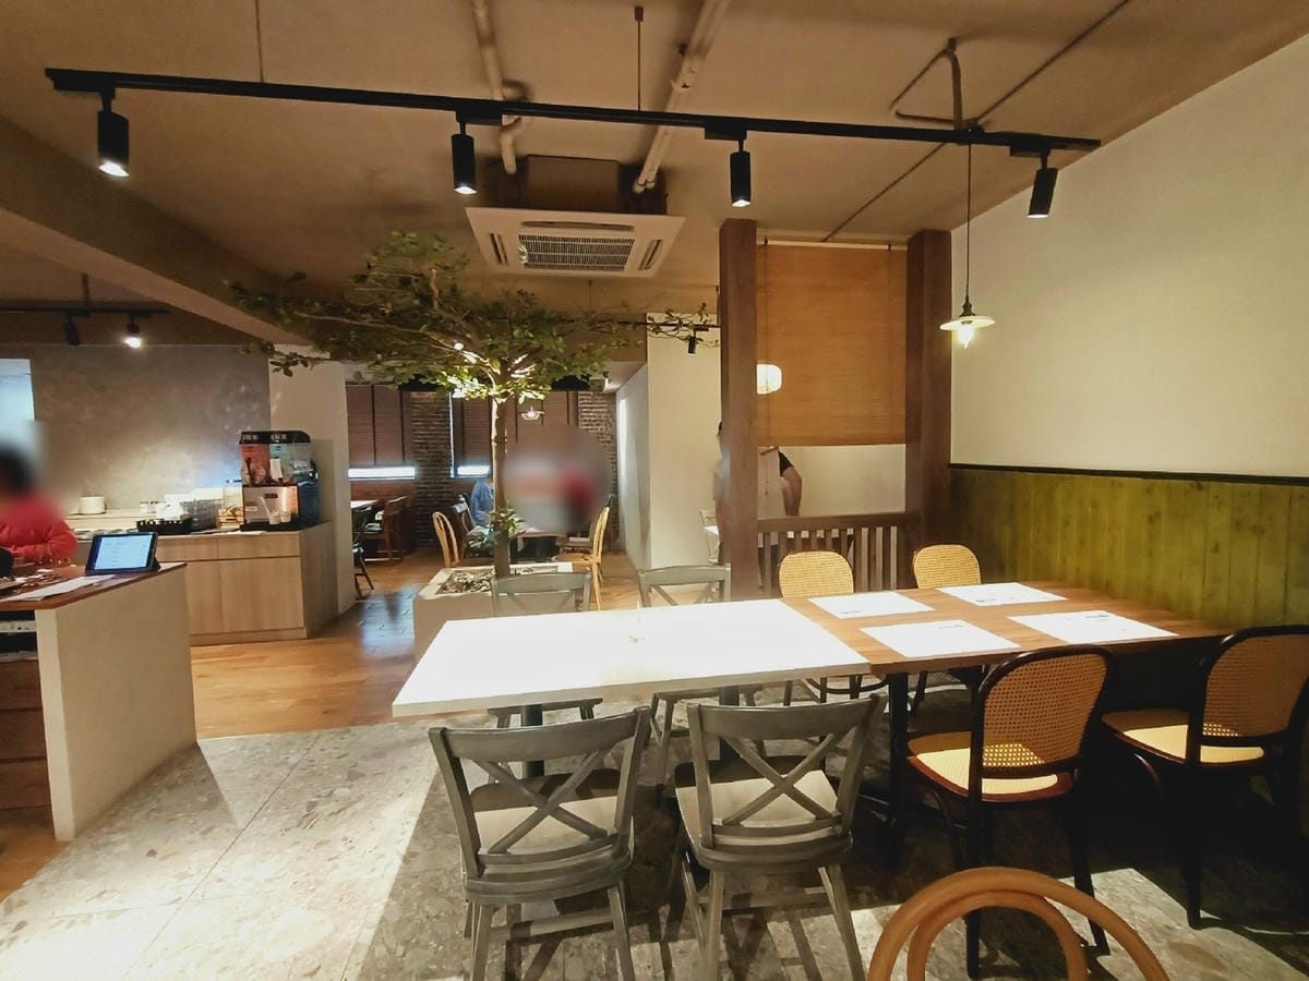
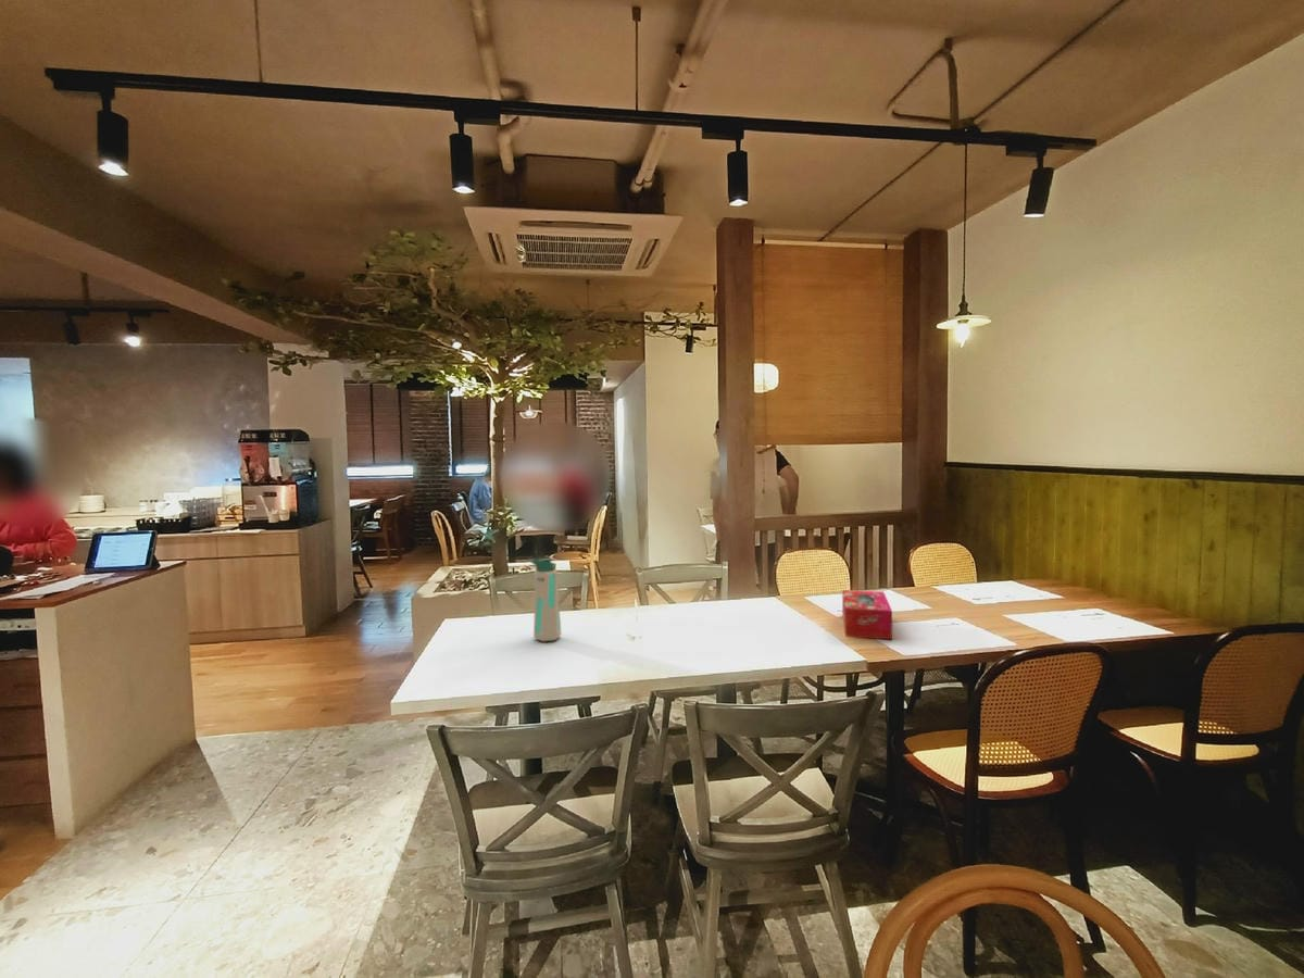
+ tissue box (865, 613)
+ water bottle (544, 598)
